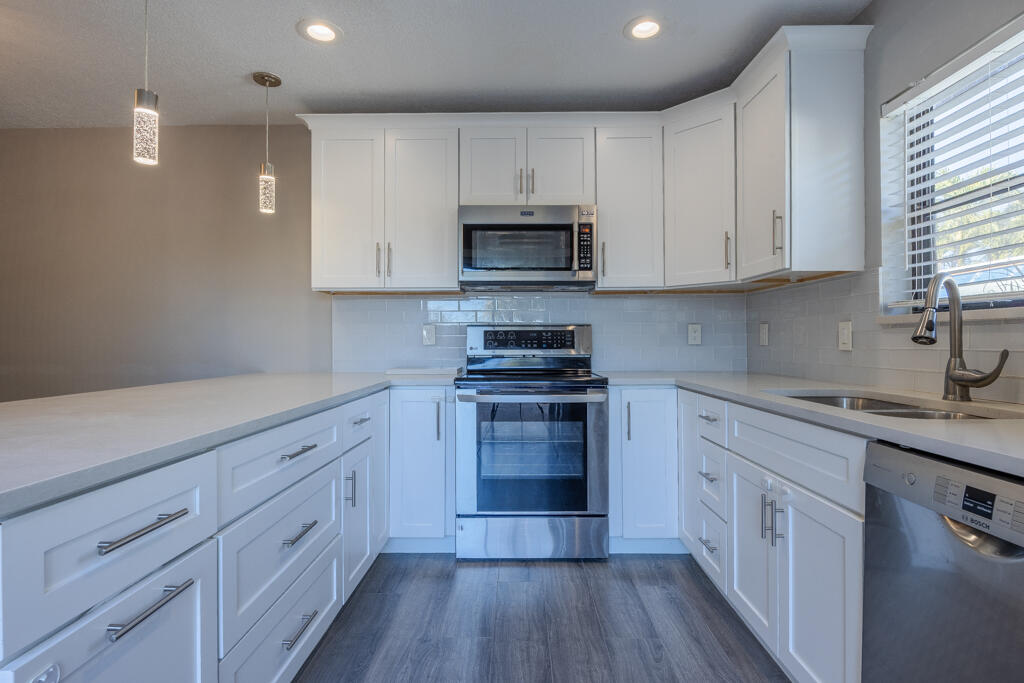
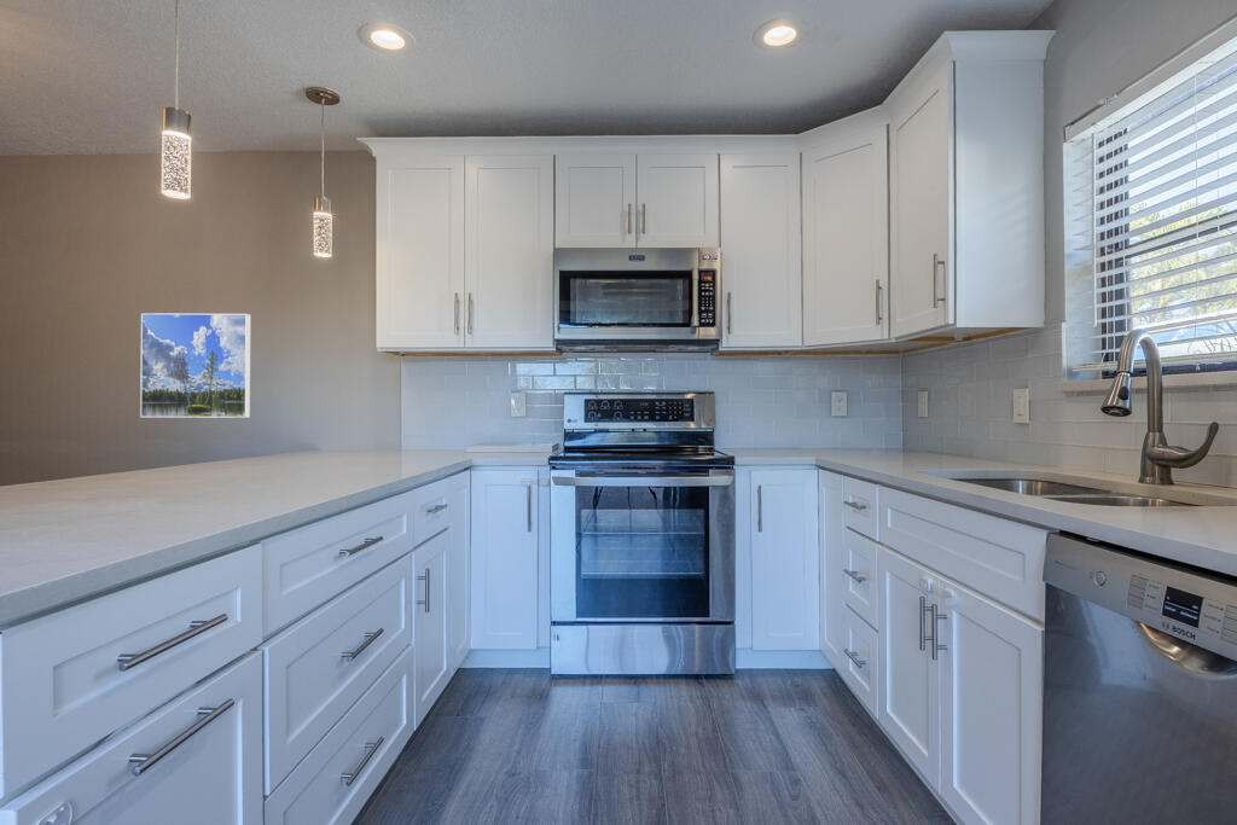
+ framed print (196, 365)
